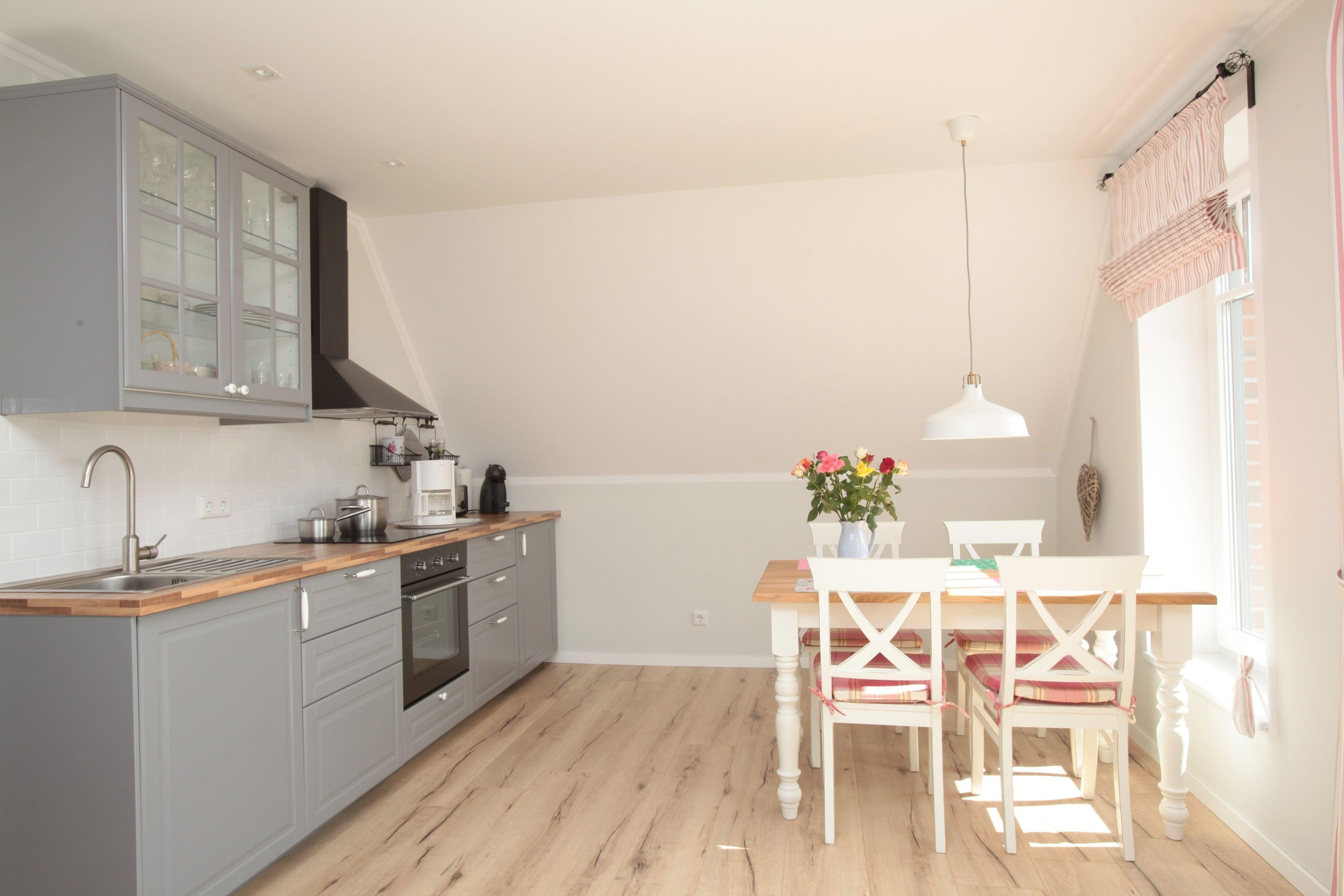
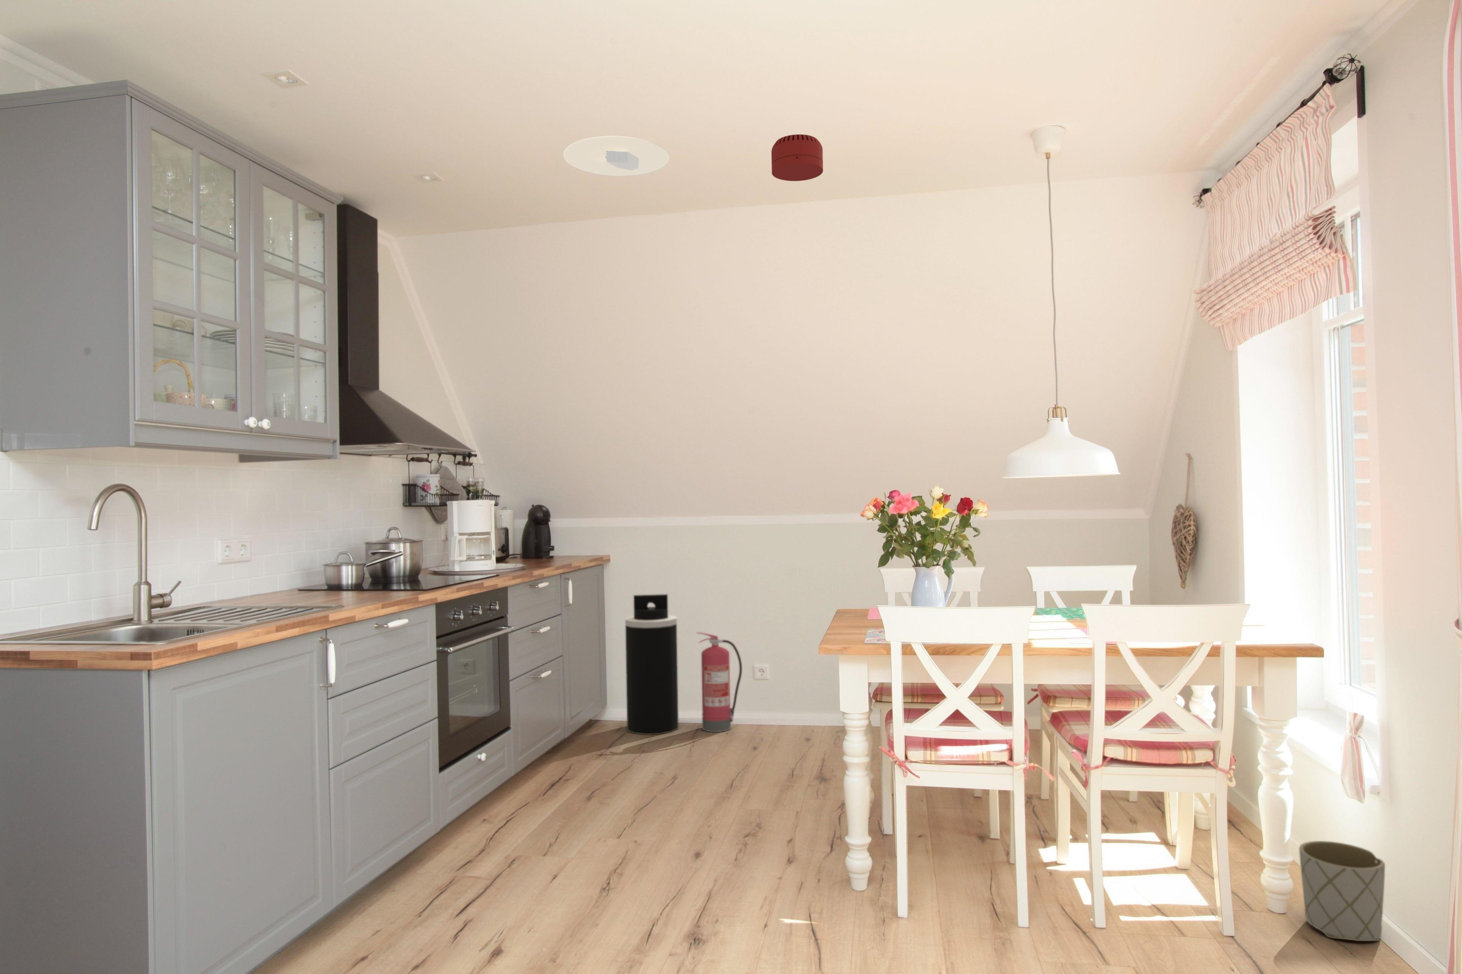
+ smoke detector (797, 157)
+ recessed light (617, 152)
+ planter (1341, 891)
+ trash can (652, 661)
+ fire extinguisher (720, 680)
